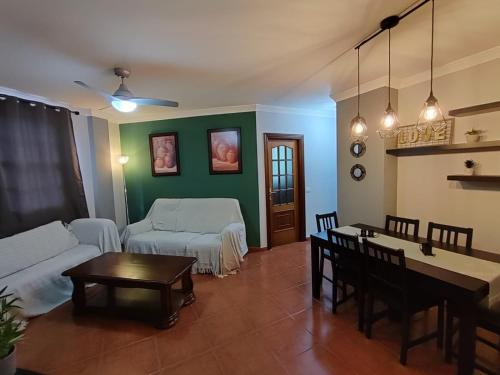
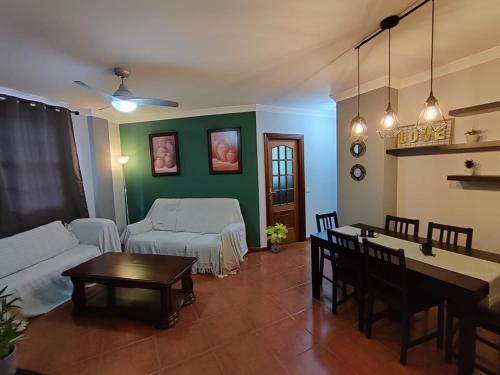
+ potted plant (276, 237)
